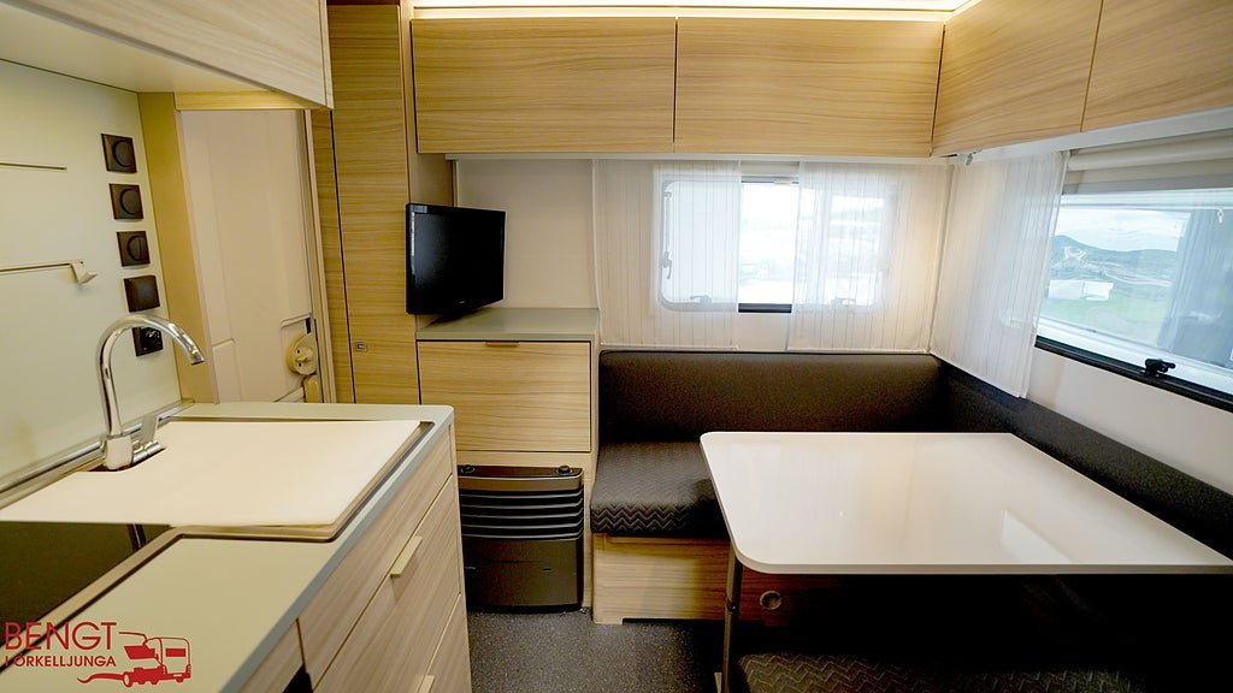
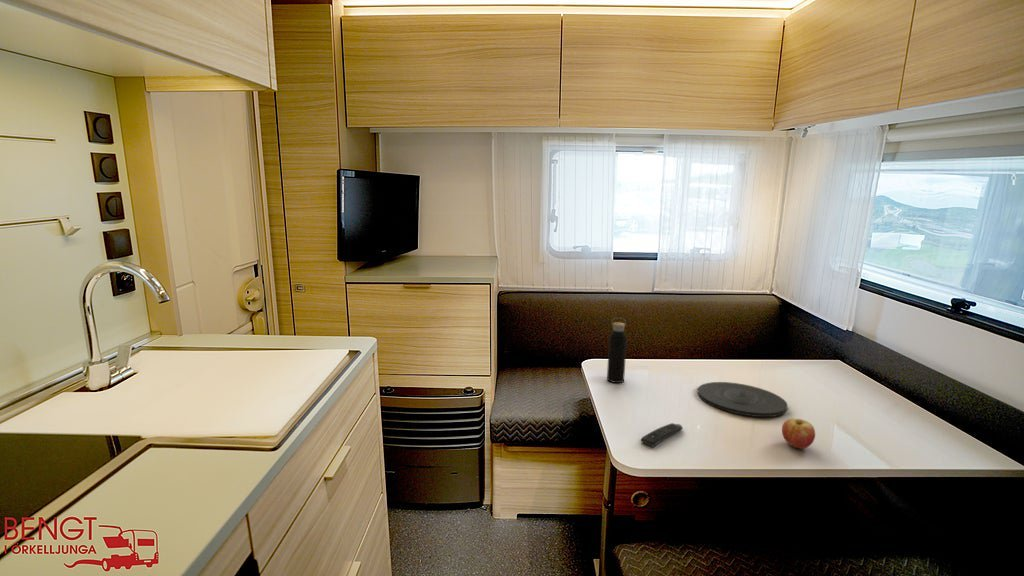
+ remote control (663, 433)
+ plate (741, 395)
+ water bottle (617, 349)
+ fruit (798, 432)
